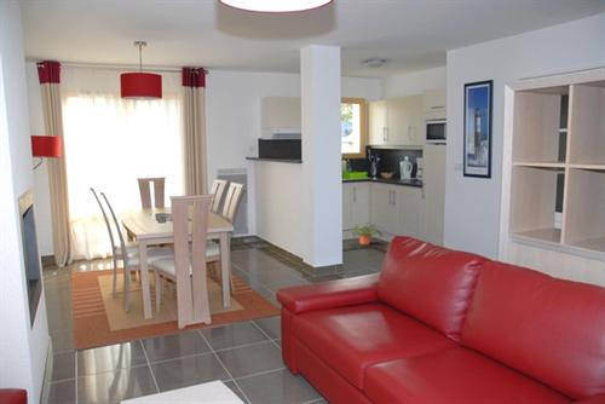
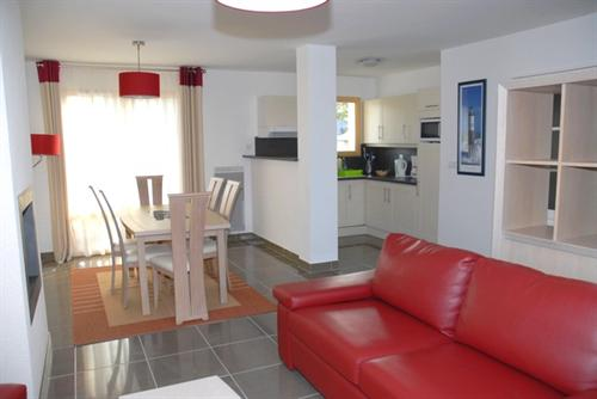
- potted plant (367, 233)
